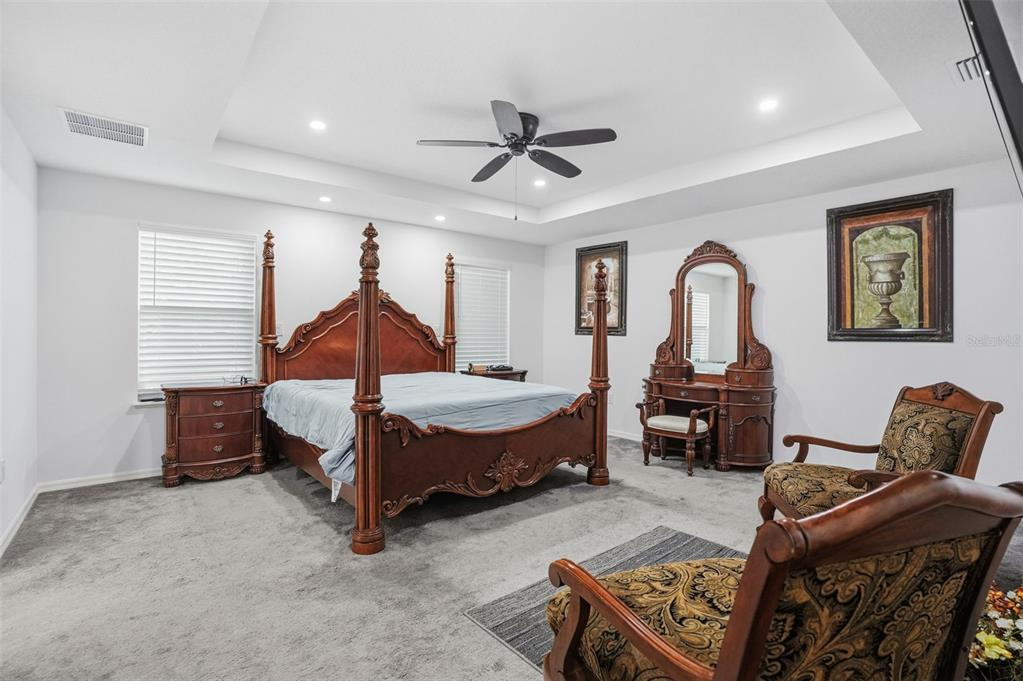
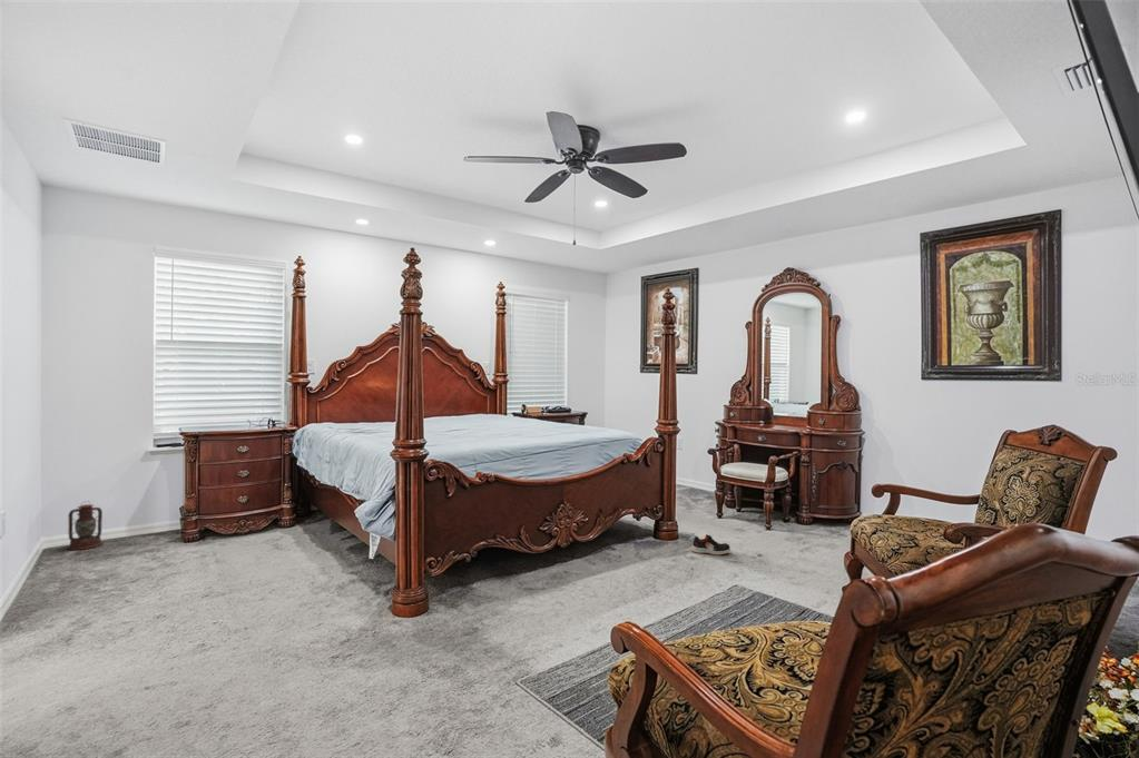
+ shoe (710, 543)
+ lantern (85, 523)
